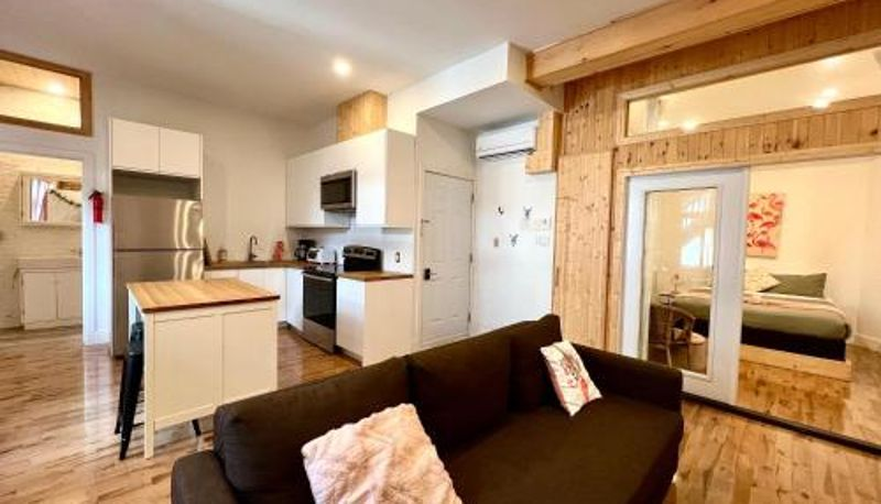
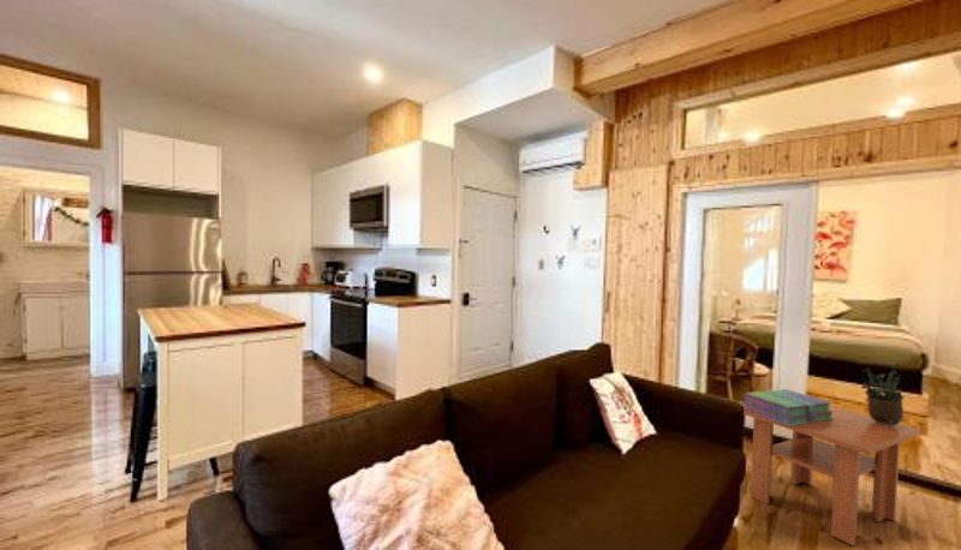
+ potted plant (884, 390)
+ coffee table (822, 462)
+ stack of books (786, 405)
